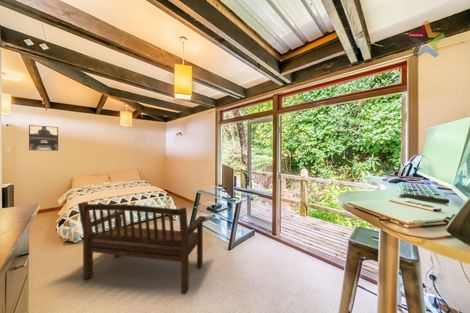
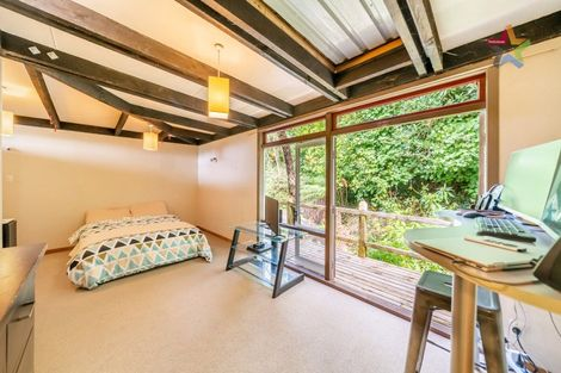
- bench (146, 235)
- wall art (44, 138)
